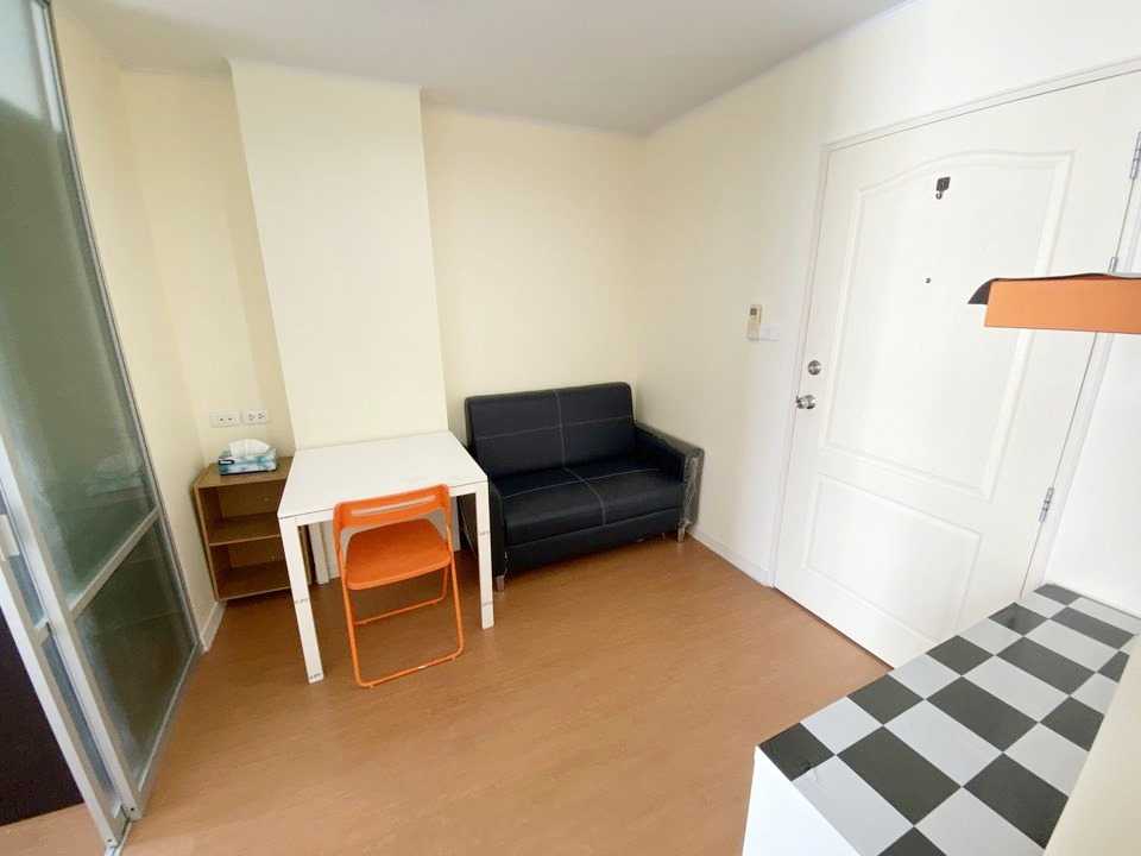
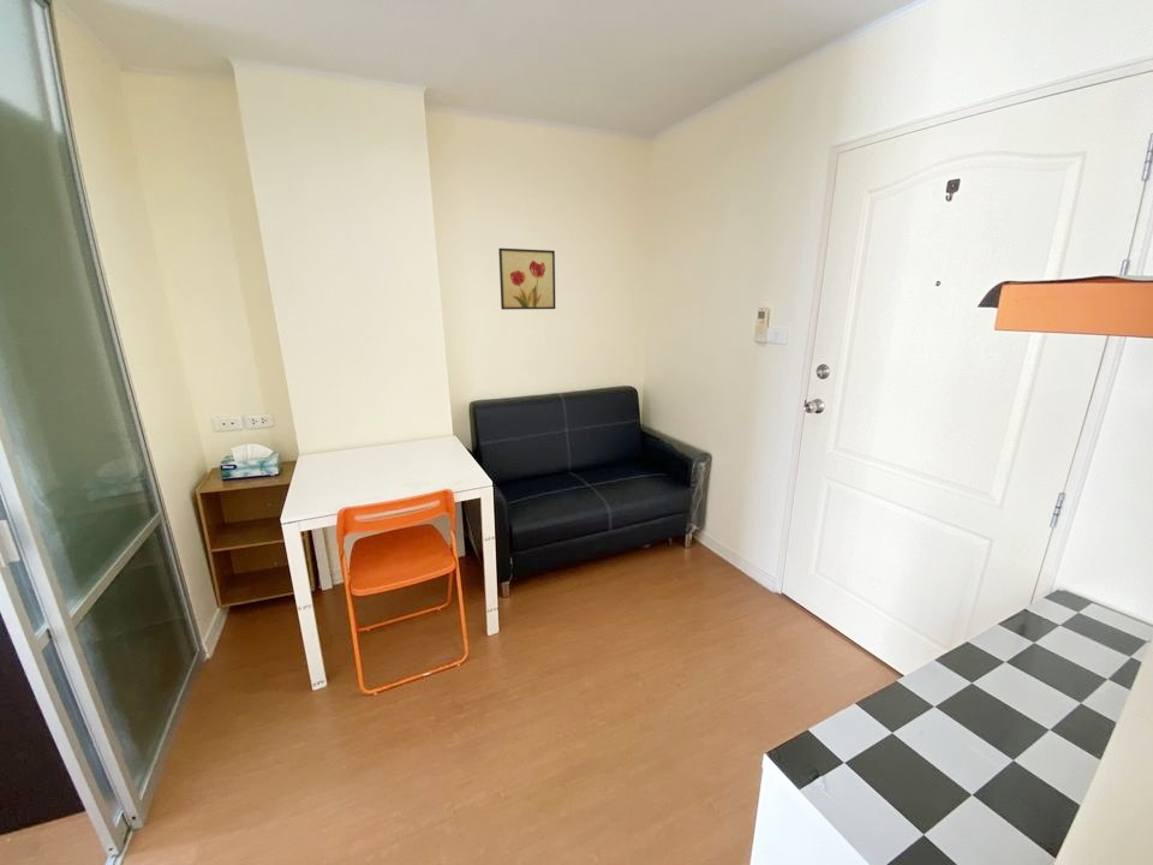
+ wall art (527, 279)
